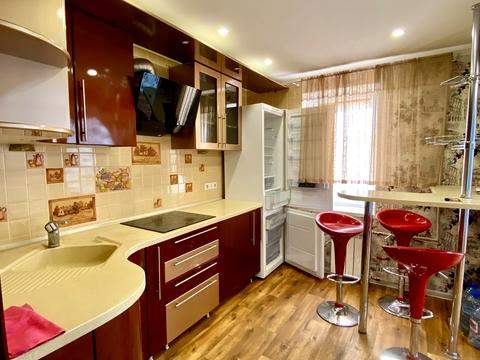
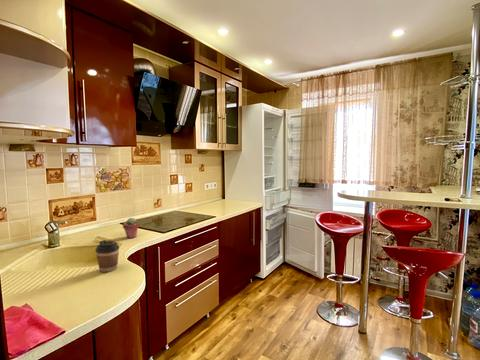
+ potted succulent (131, 227)
+ coffee cup (107, 255)
